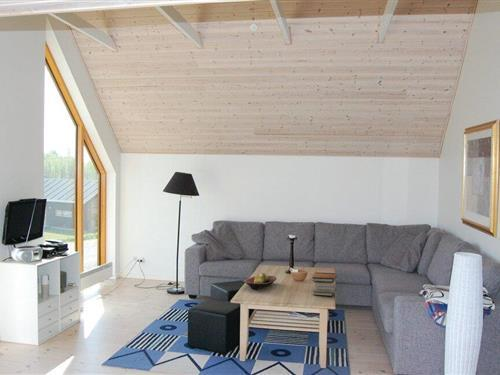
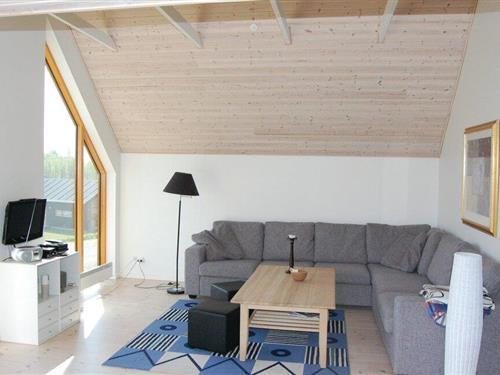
- fruit bowl (260, 280)
- book stack (324, 283)
